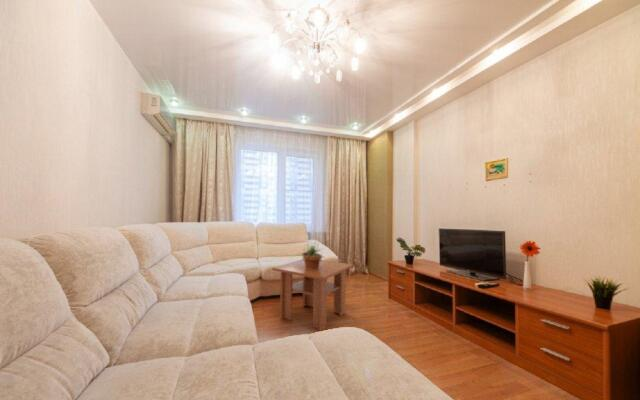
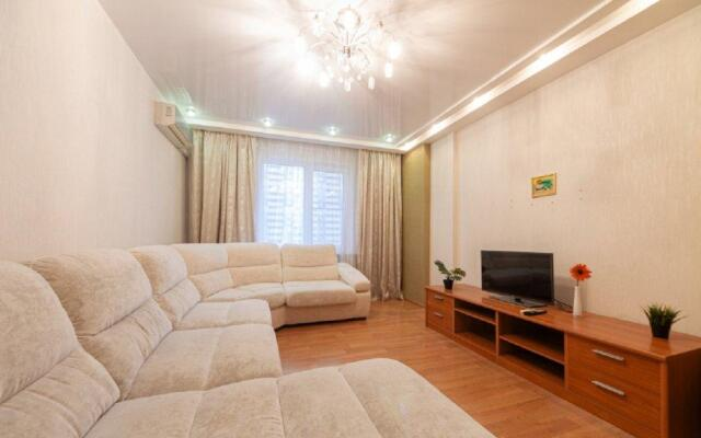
- potted plant (313, 255)
- coffee table (313, 290)
